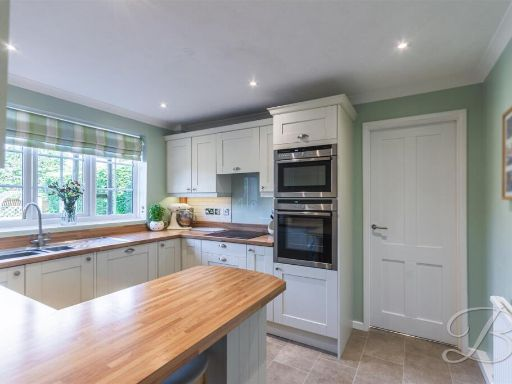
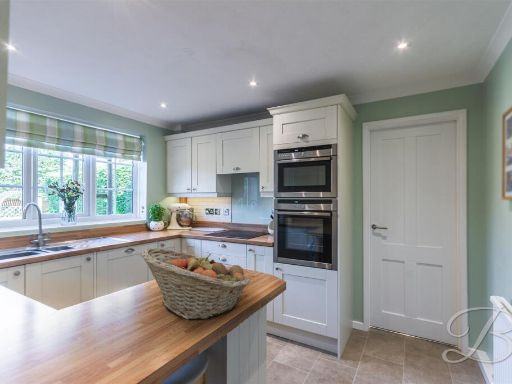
+ fruit basket (195, 275)
